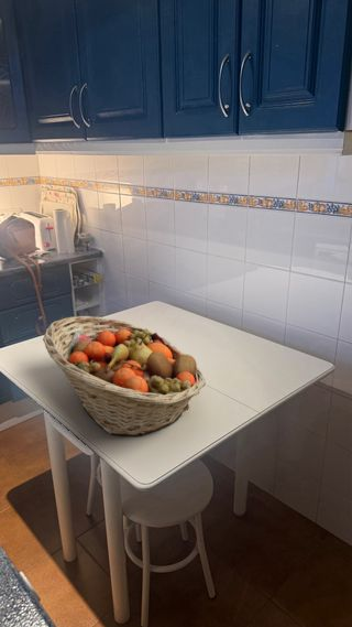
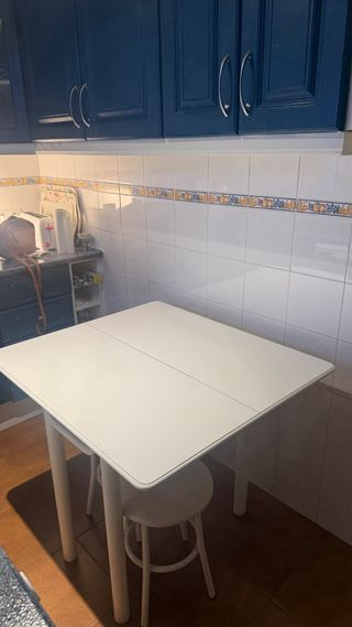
- fruit basket (124, 365)
